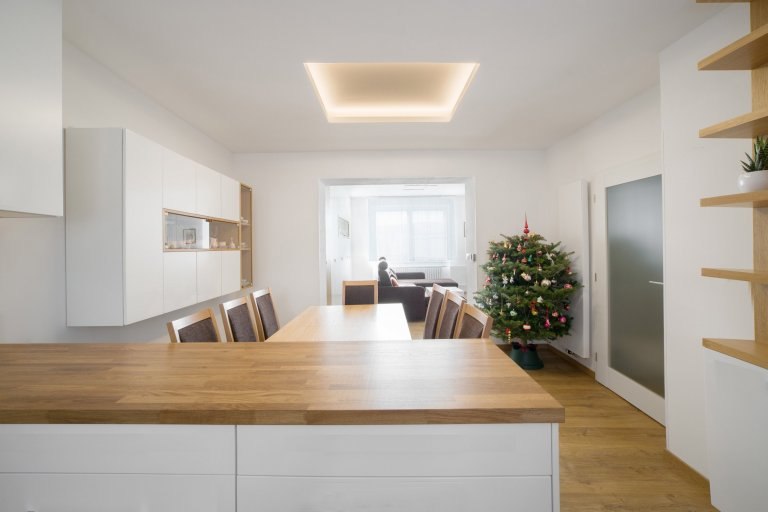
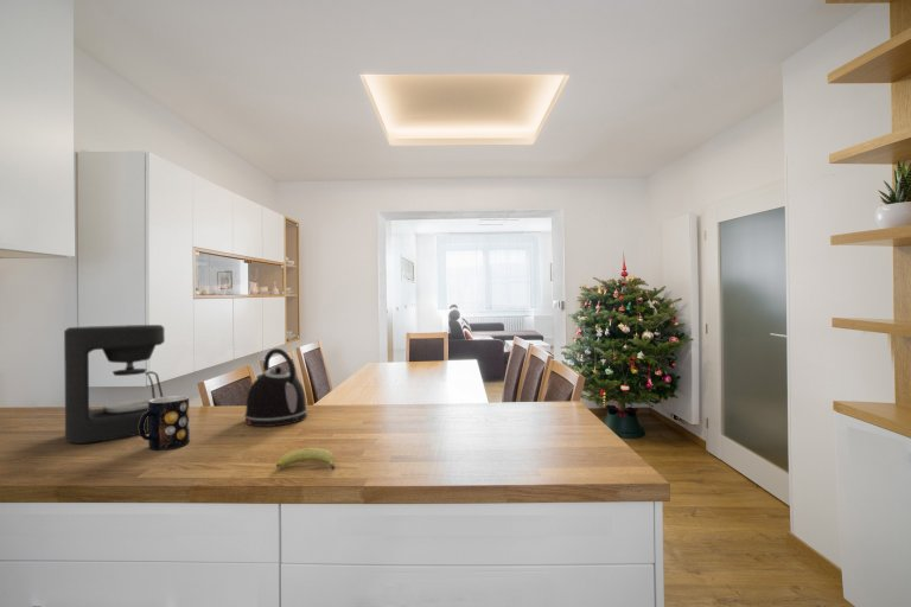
+ mug (165, 423)
+ coffee maker (117, 375)
+ kettle (276, 383)
+ fruit (310, 458)
